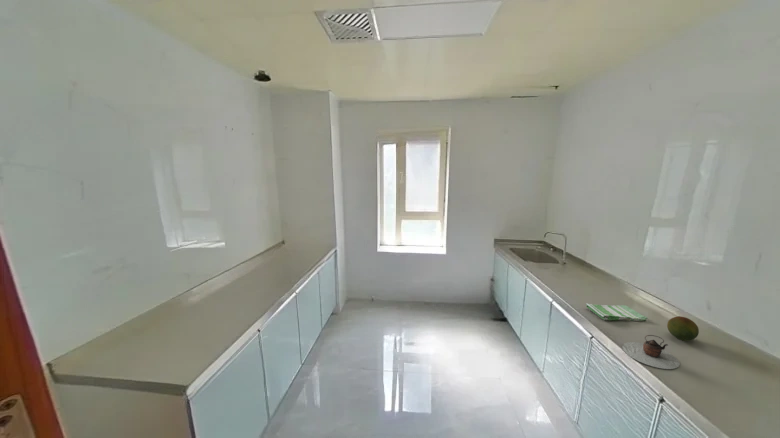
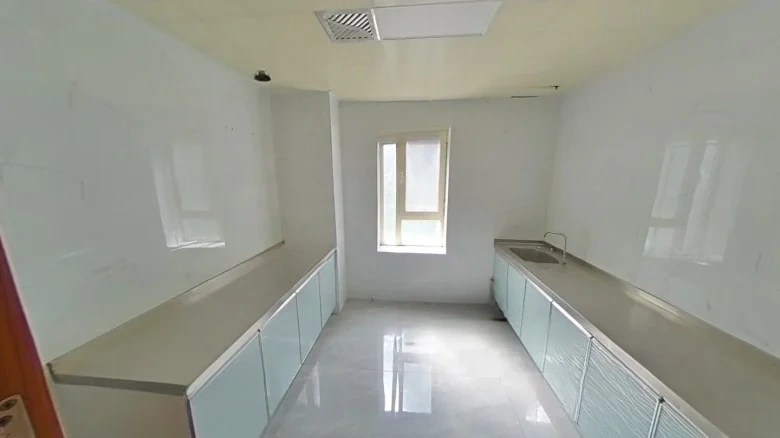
- dish towel (614, 311)
- teapot (650, 345)
- fruit (683, 328)
